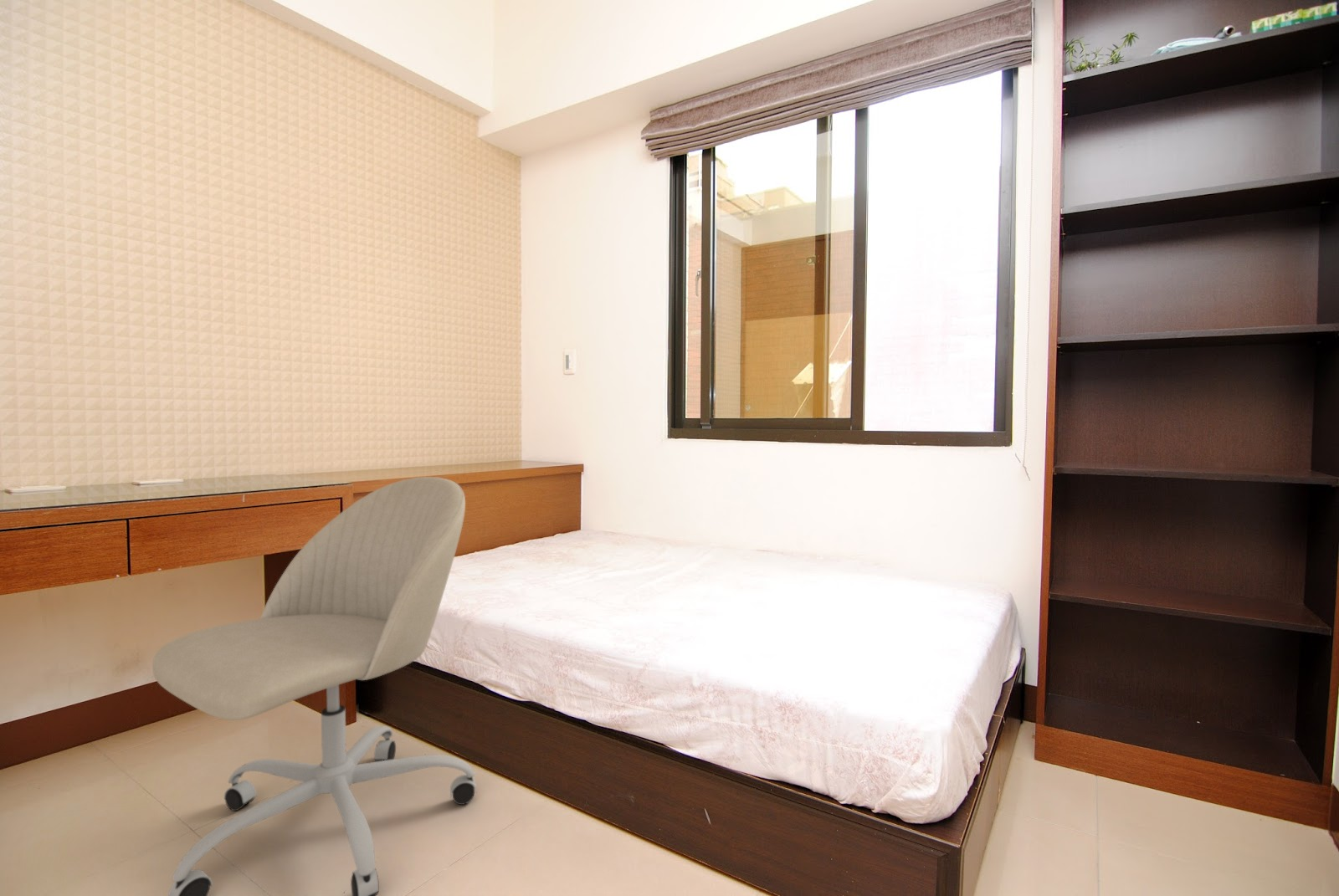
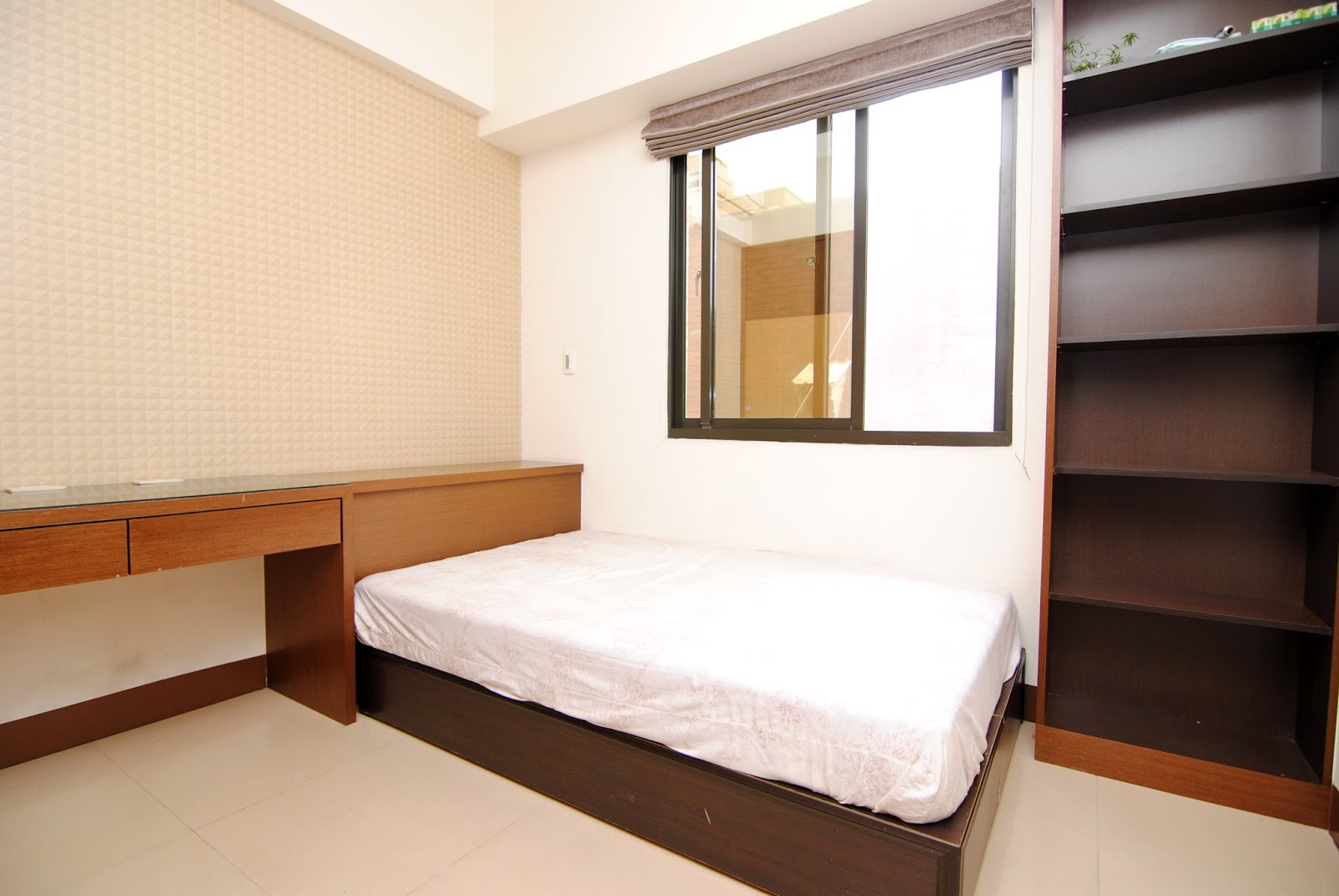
- office chair (326, 658)
